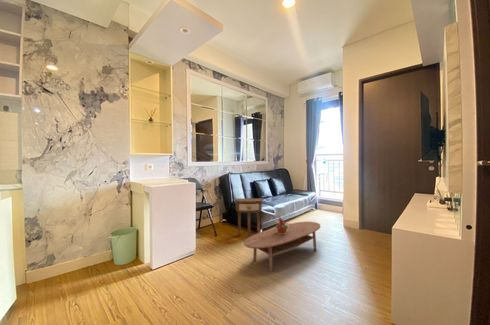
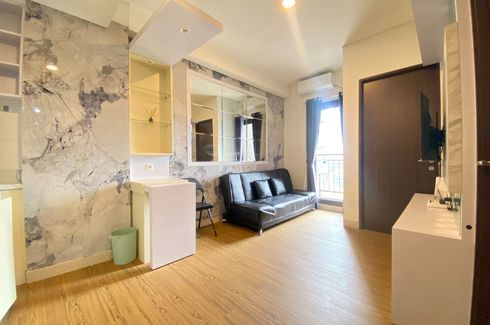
- side table (248, 217)
- potted plant (281, 223)
- coffee table (286, 243)
